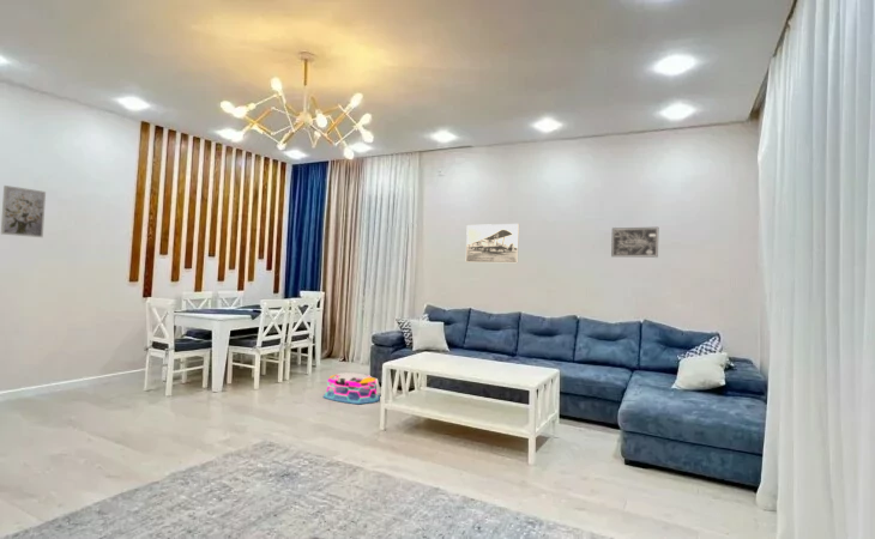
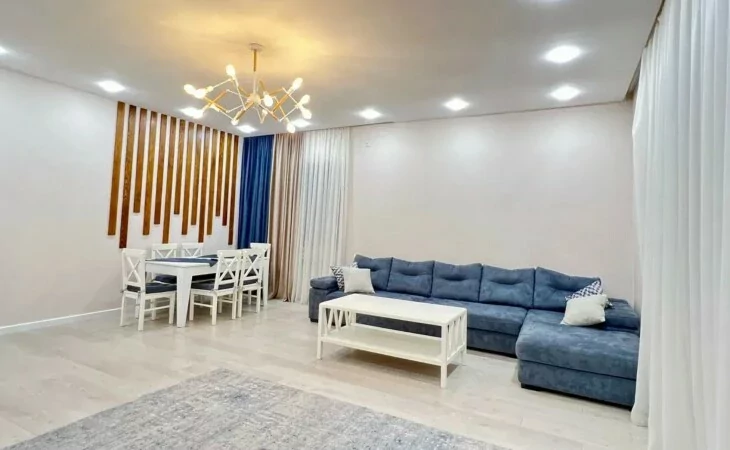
- wall art (634, 242)
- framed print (491, 243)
- wall art (23, 212)
- storage bin (351, 386)
